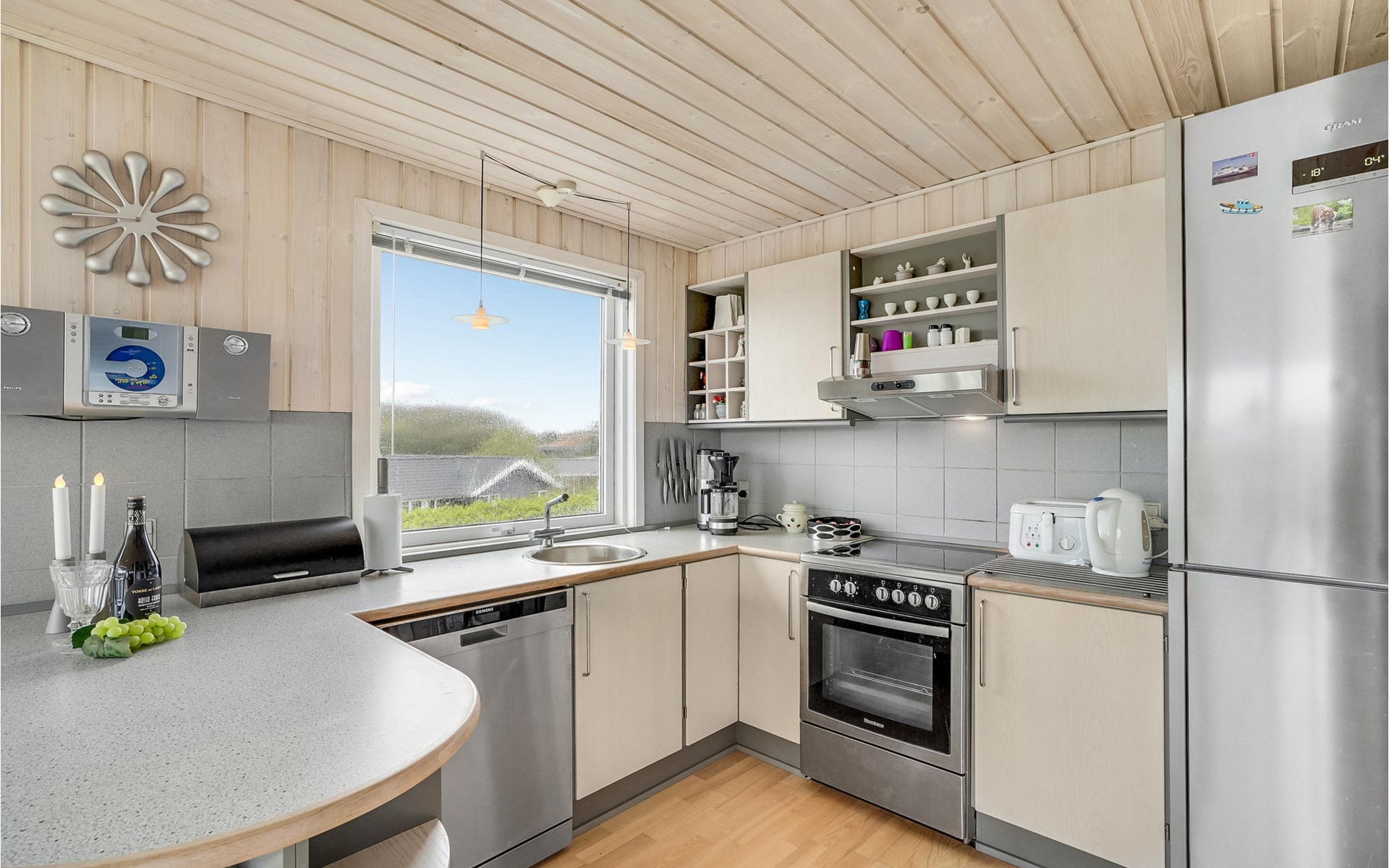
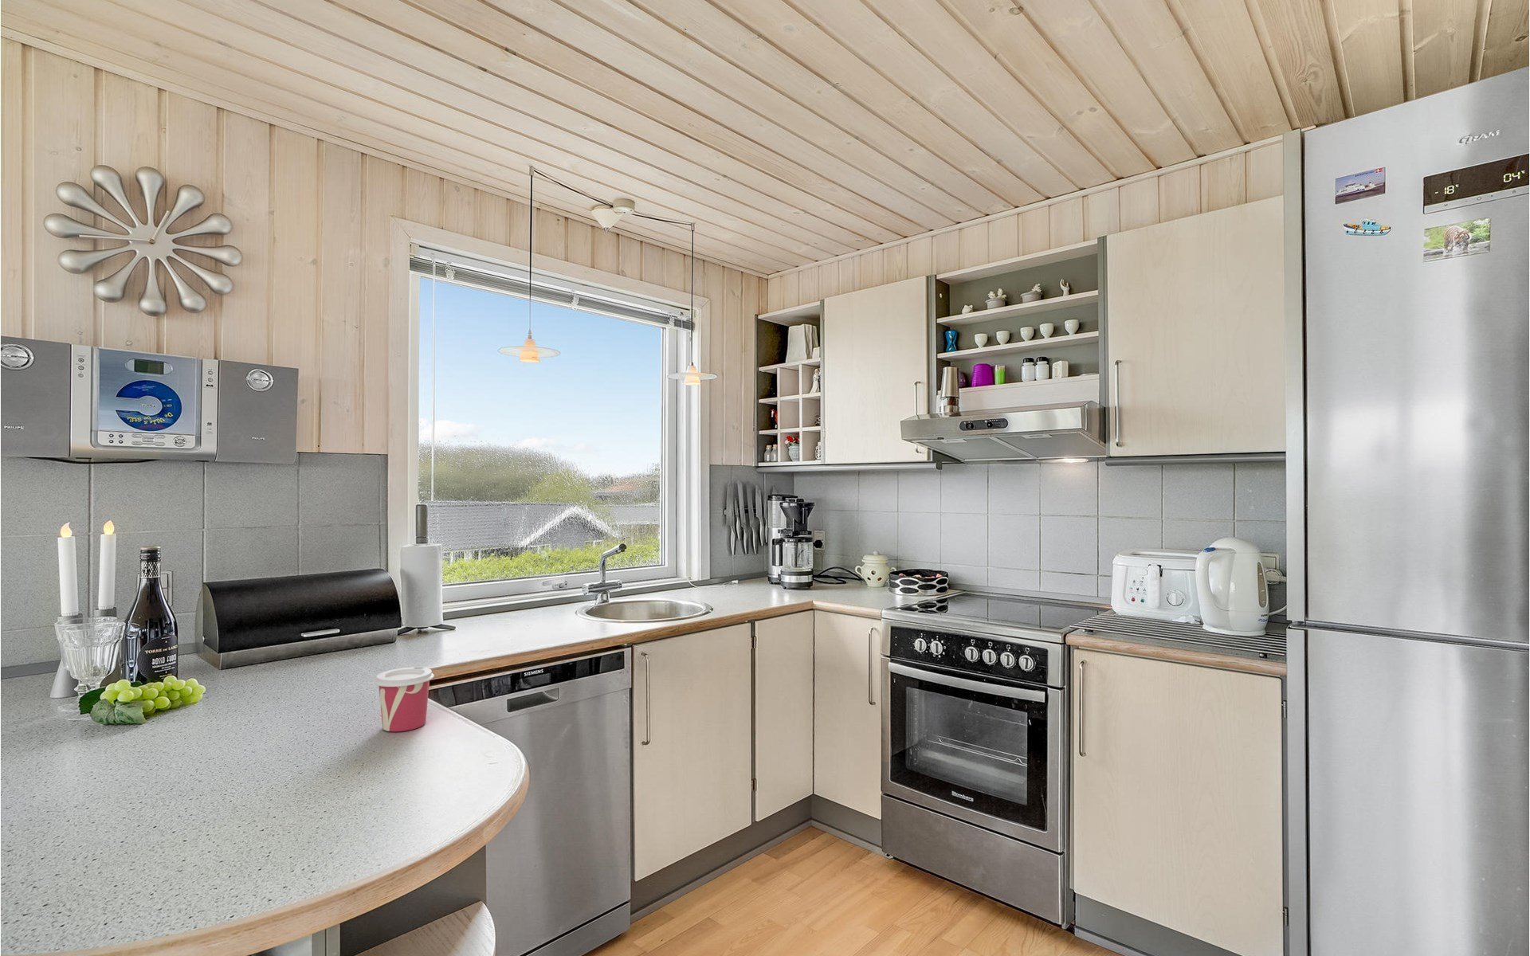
+ cup (404, 698)
